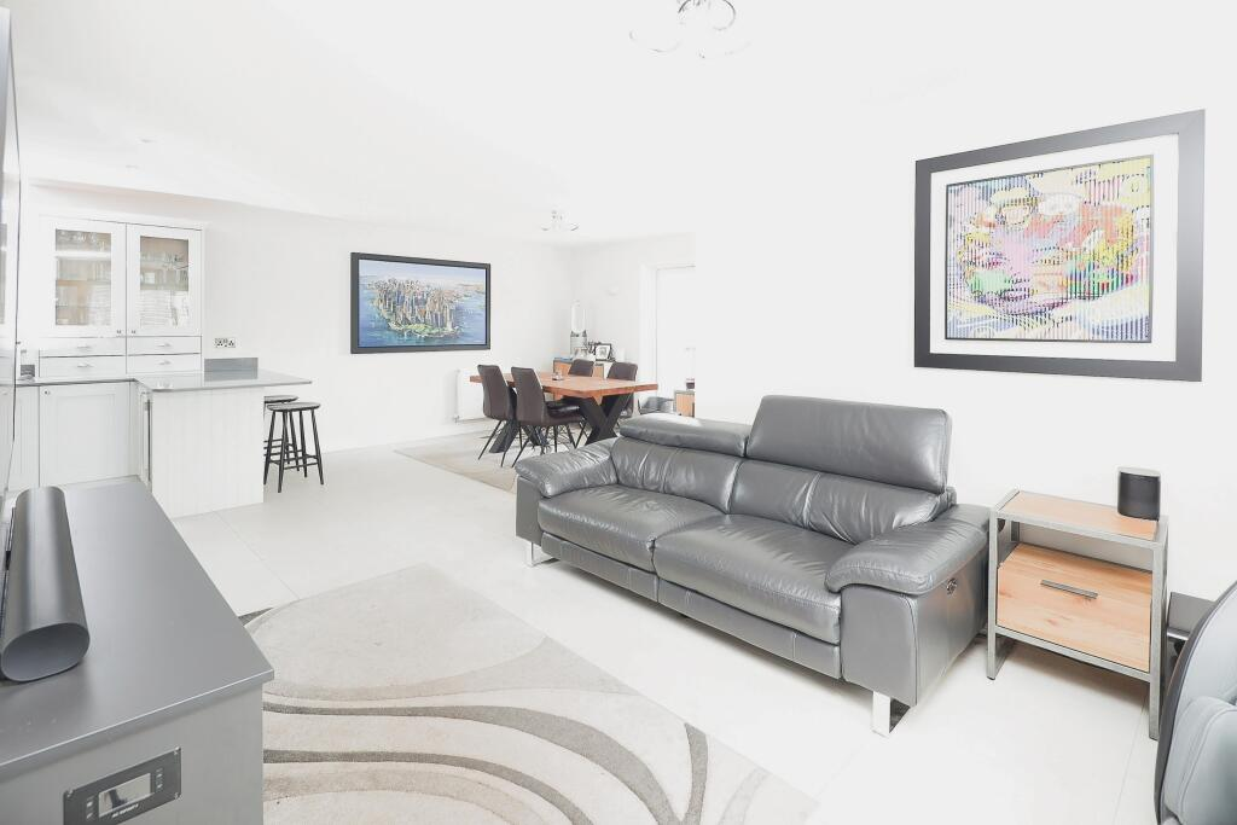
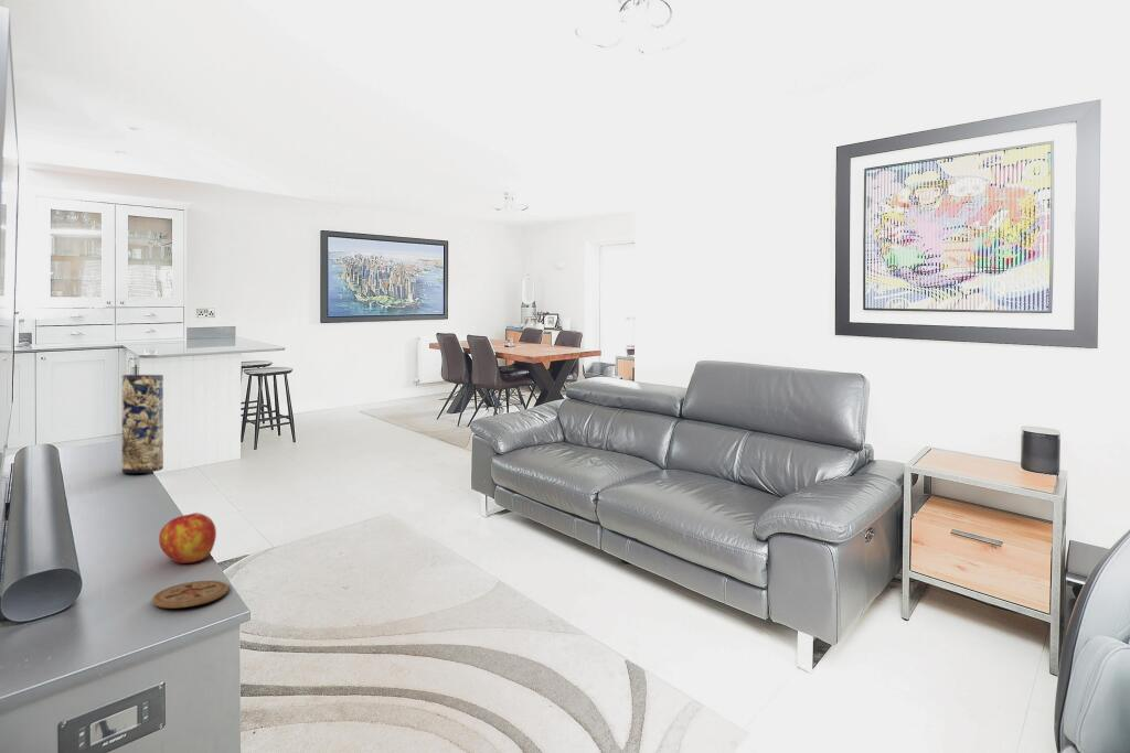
+ vase (142, 422)
+ apple (188, 537)
+ coaster (191, 593)
